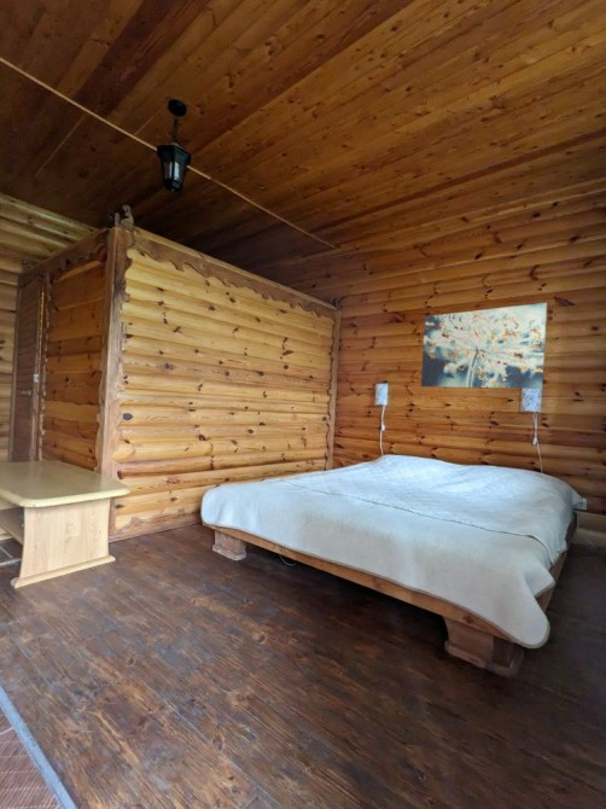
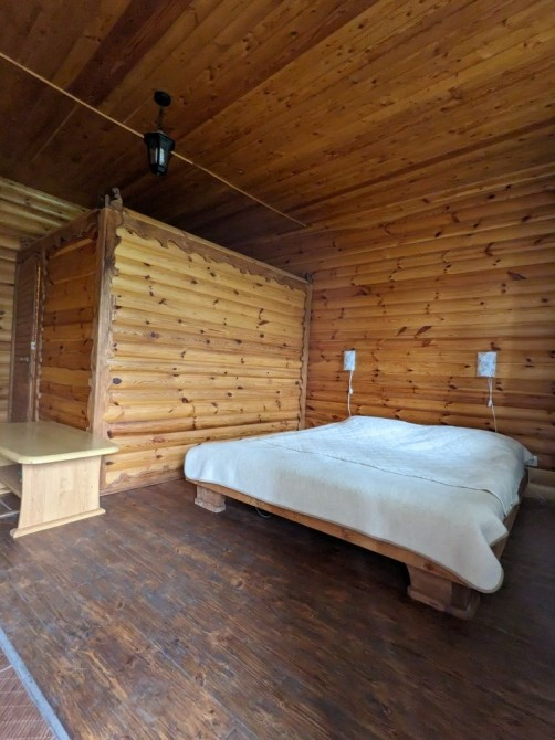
- wall art (477, 349)
